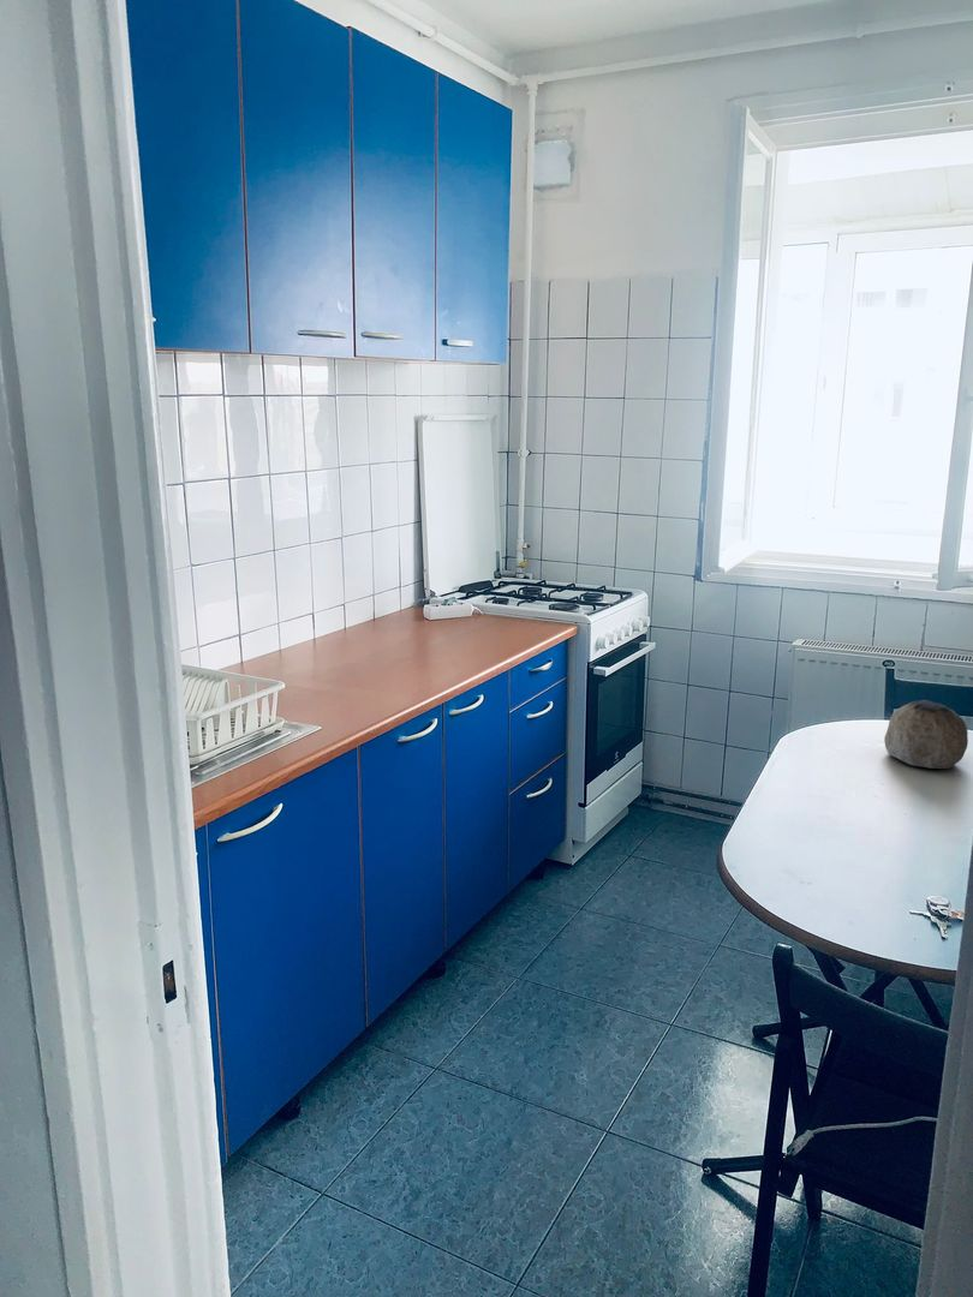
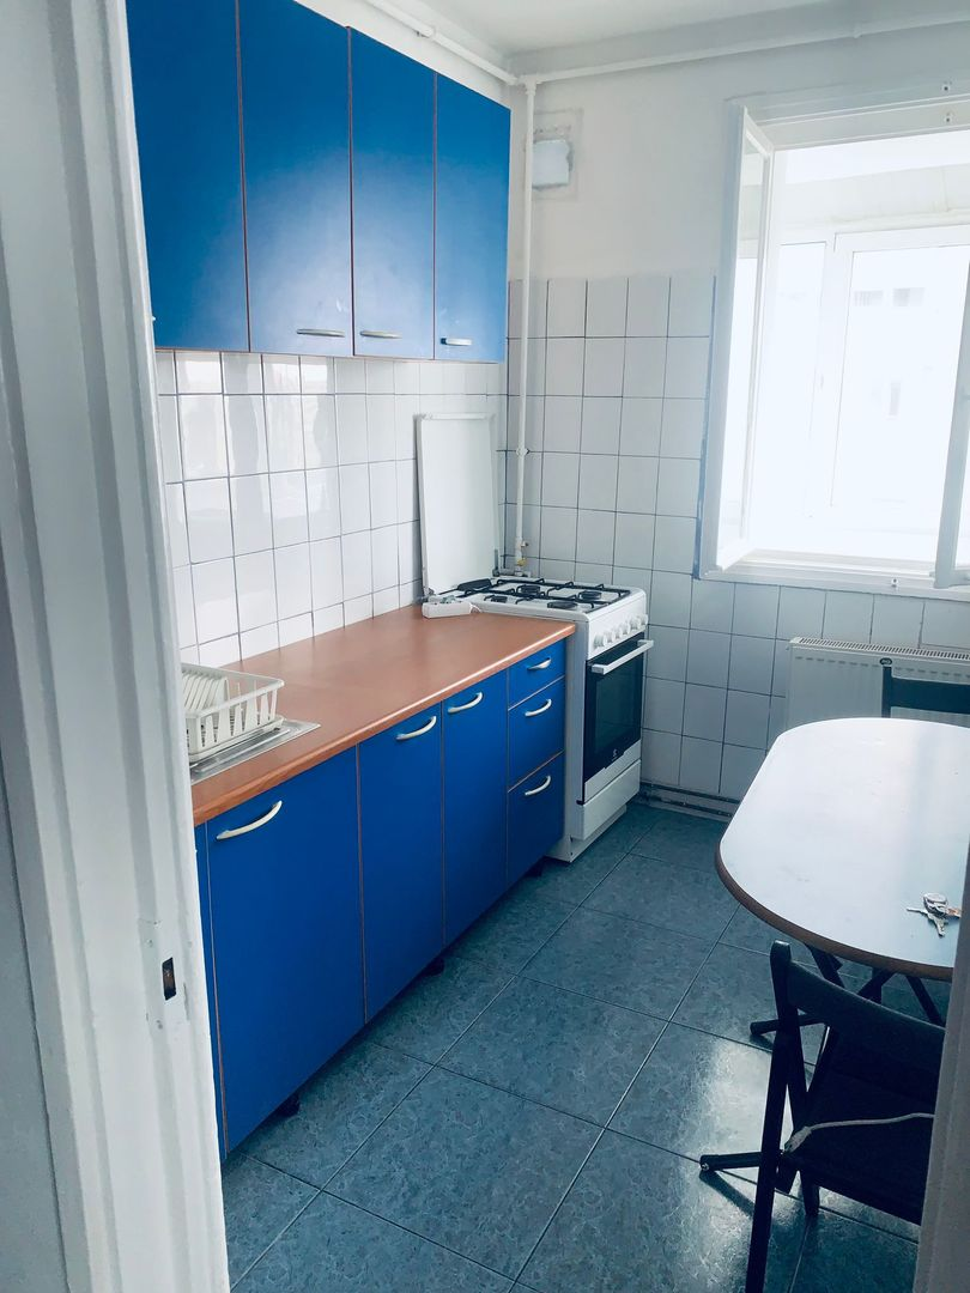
- bowl (926, 730)
